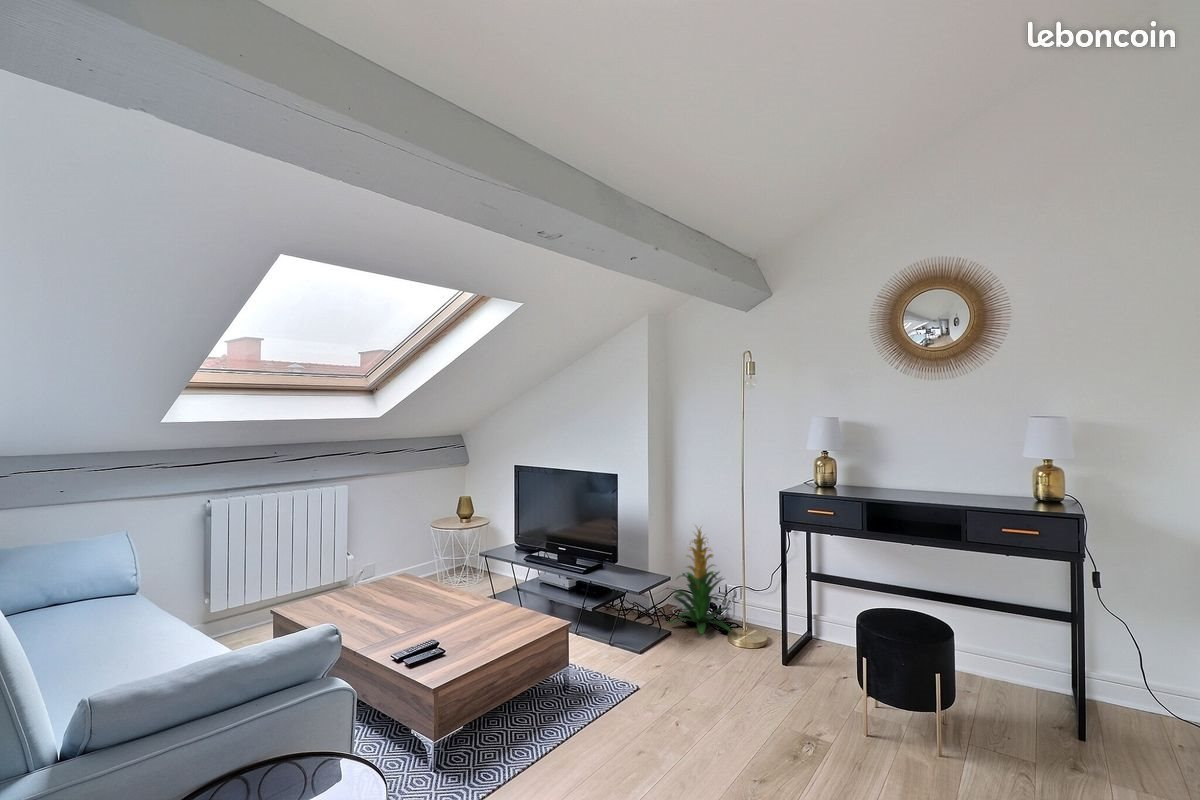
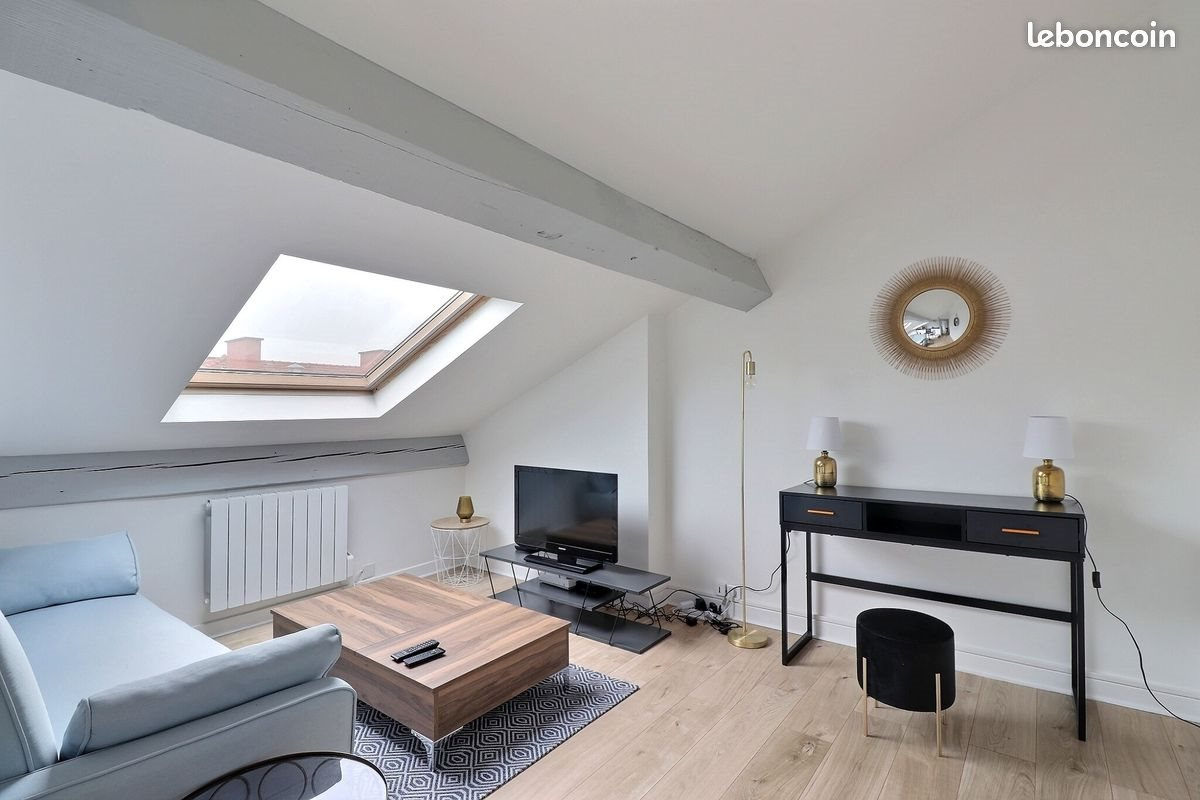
- indoor plant (700, 574)
